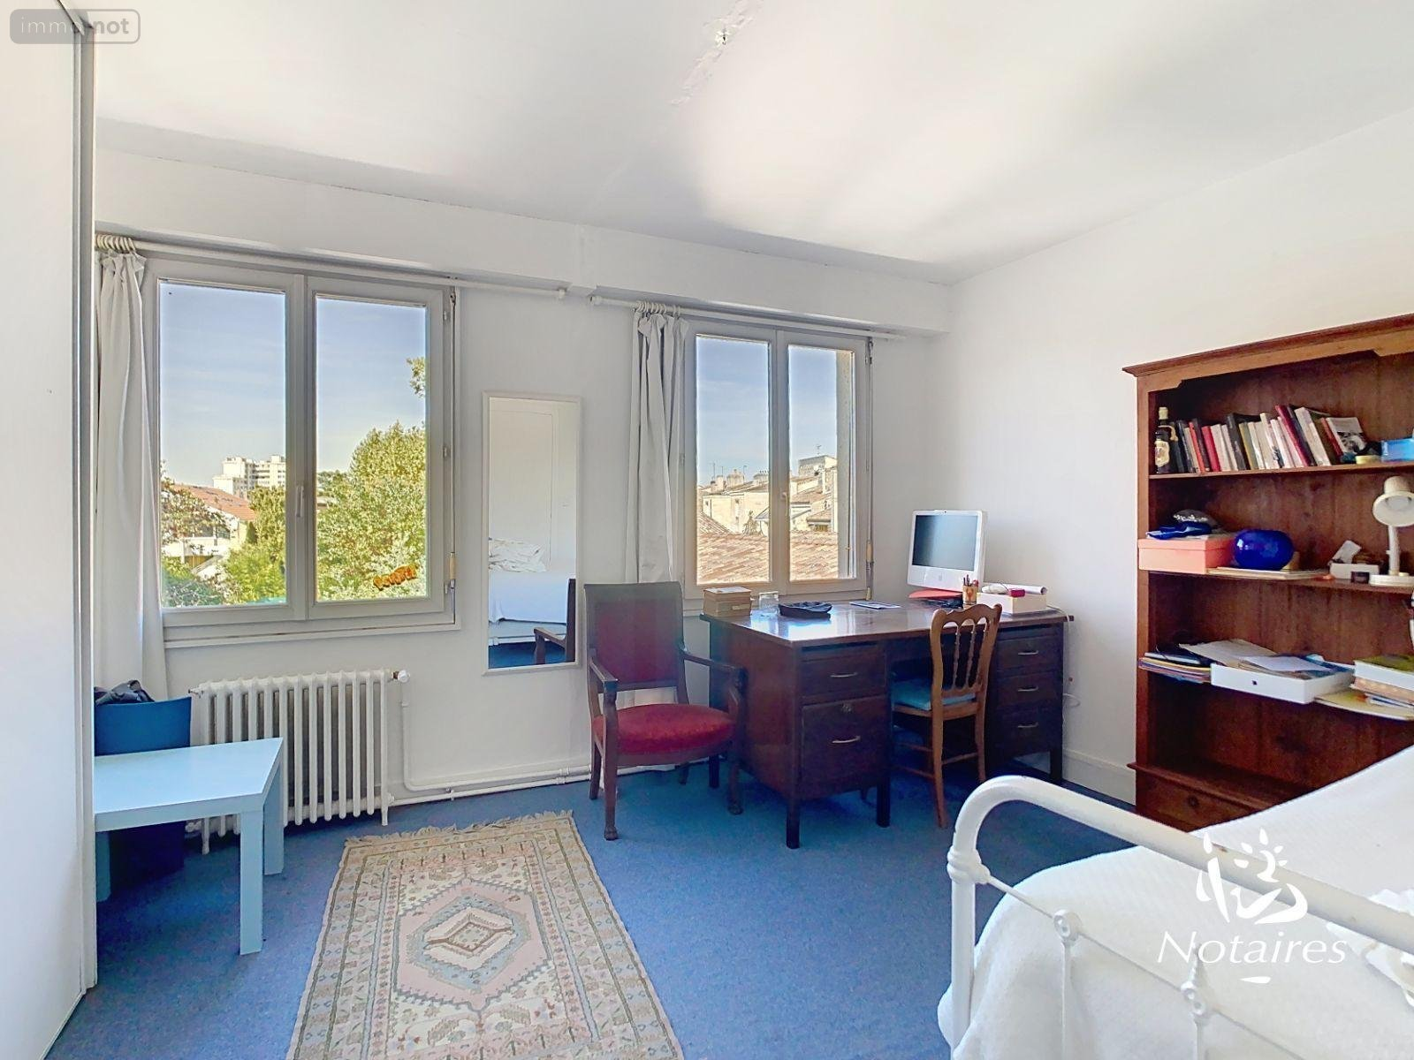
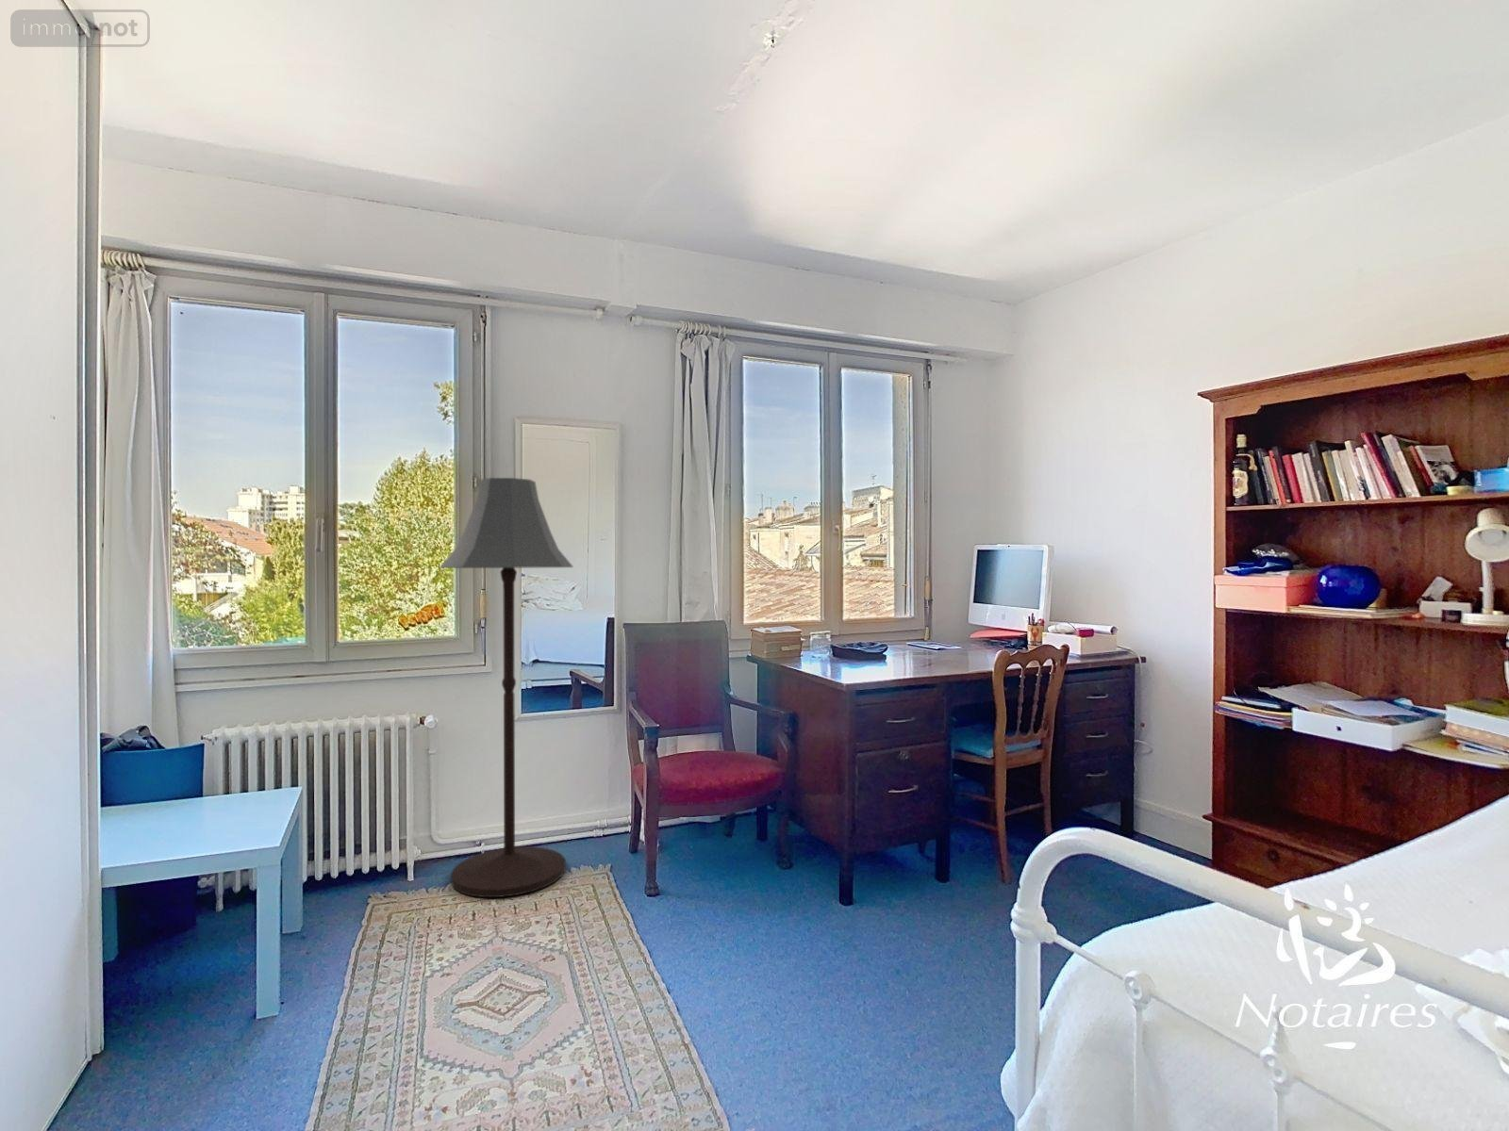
+ floor lamp (509, 677)
